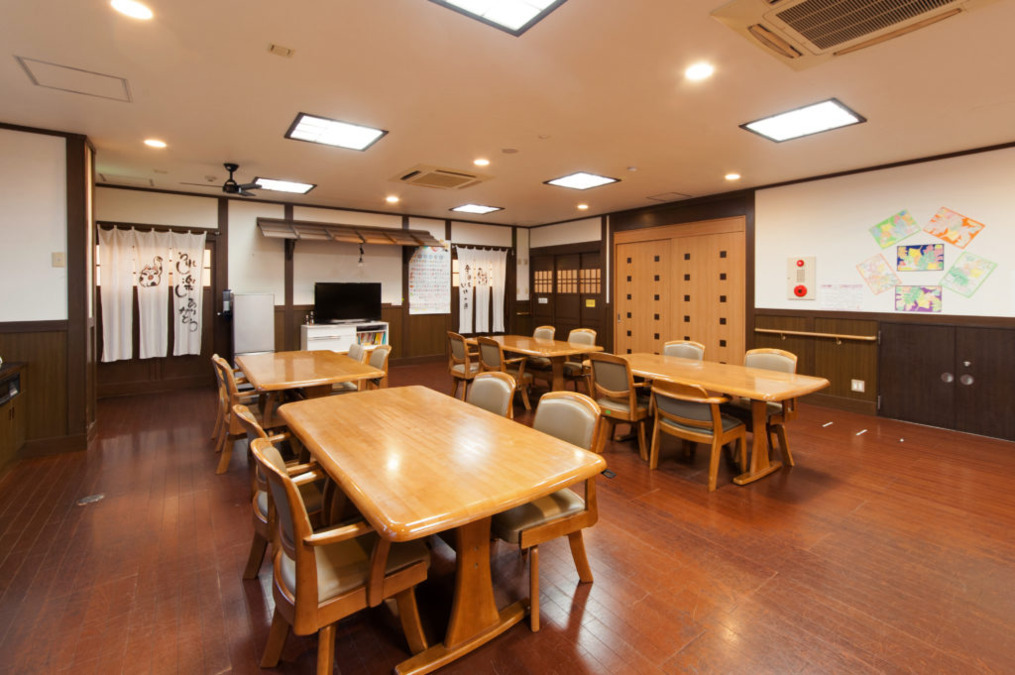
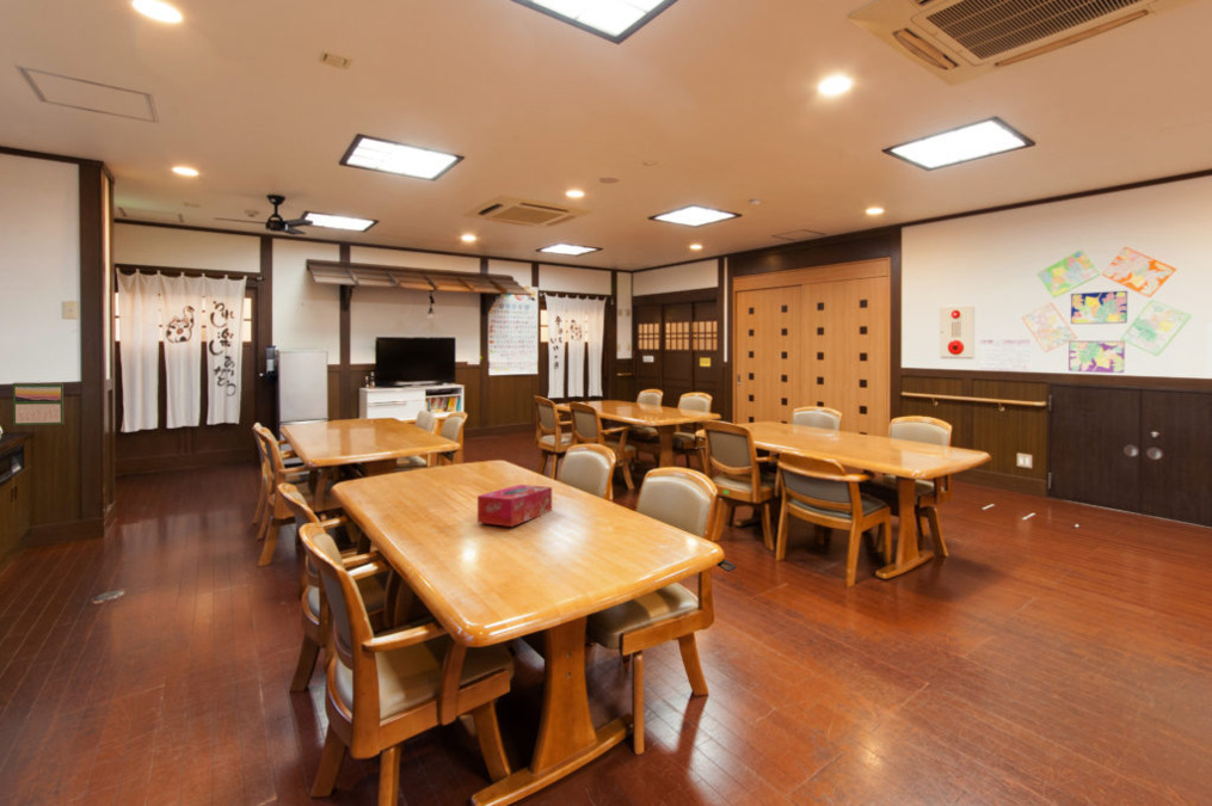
+ tissue box (516, 504)
+ calendar (38, 402)
